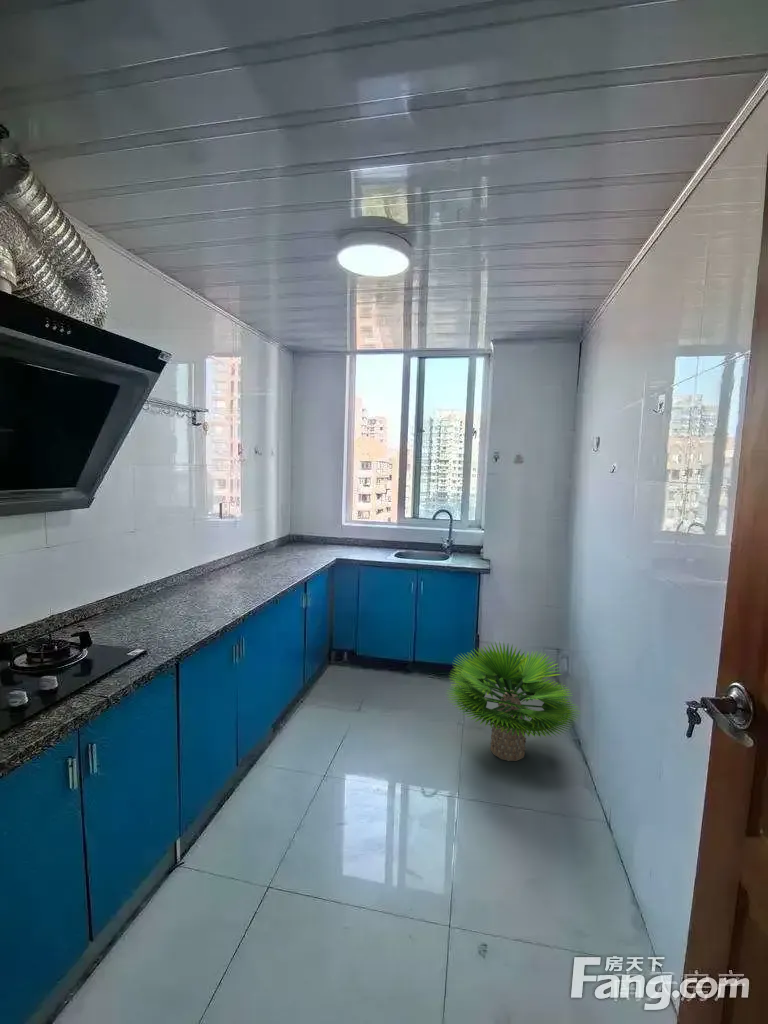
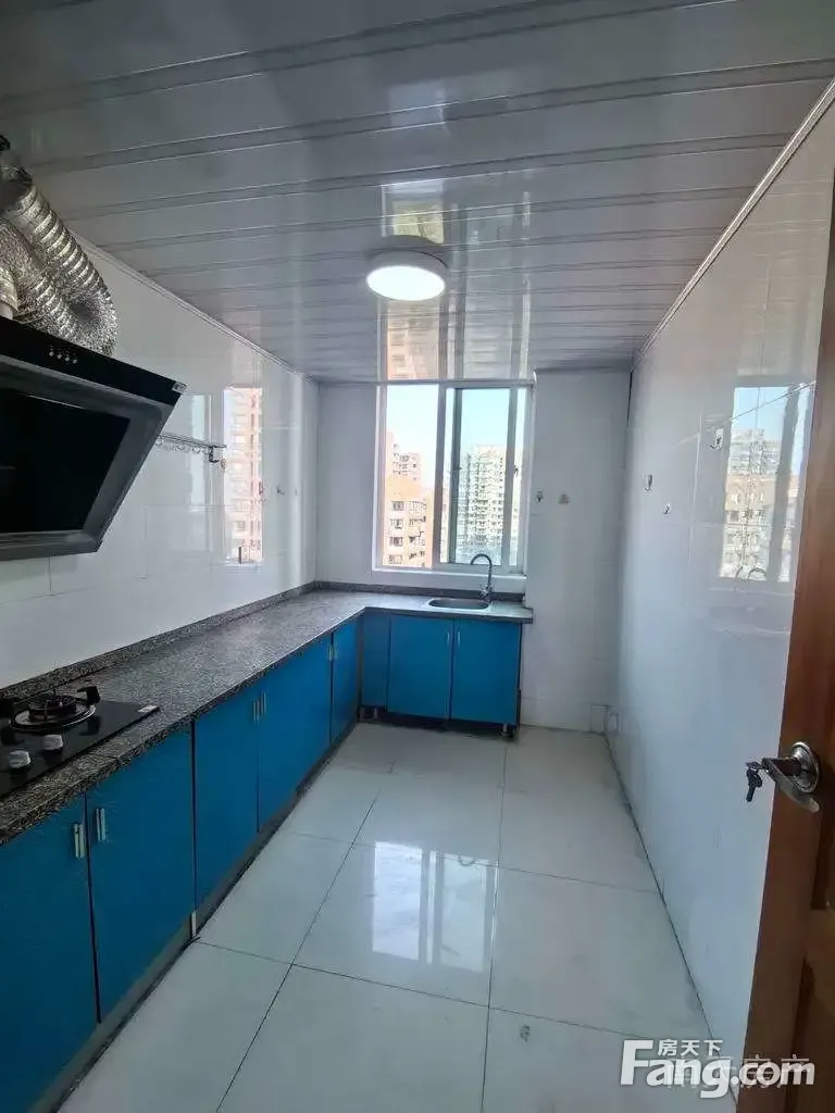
- potted plant (511, 698)
